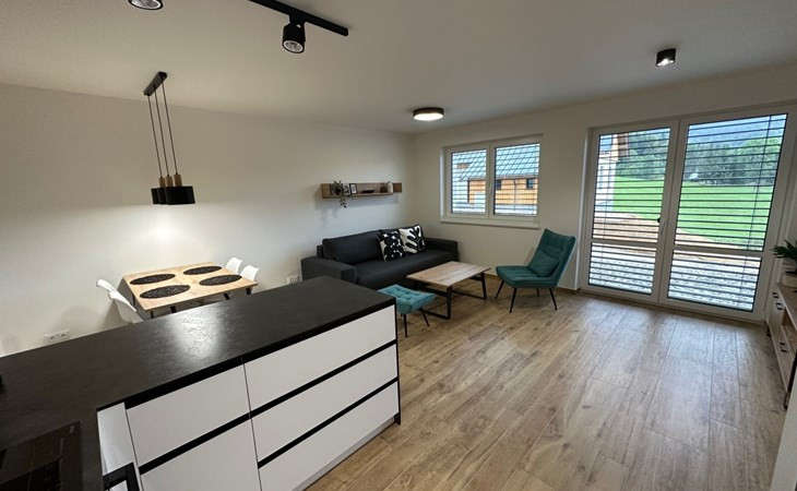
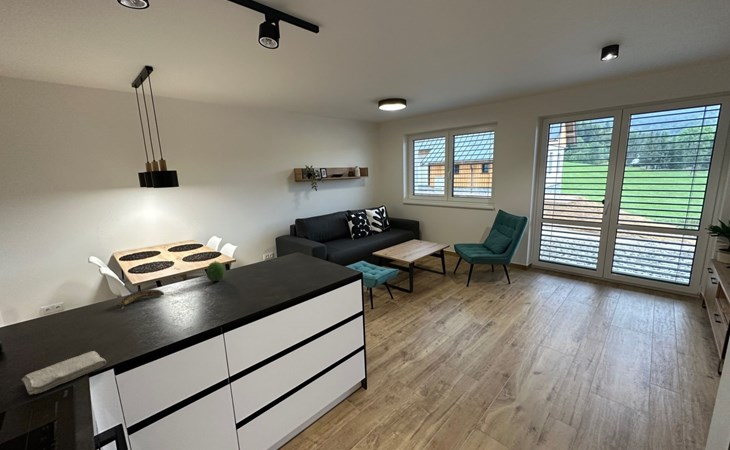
+ fruit (215, 271)
+ washcloth (65, 370)
+ banana (139, 296)
